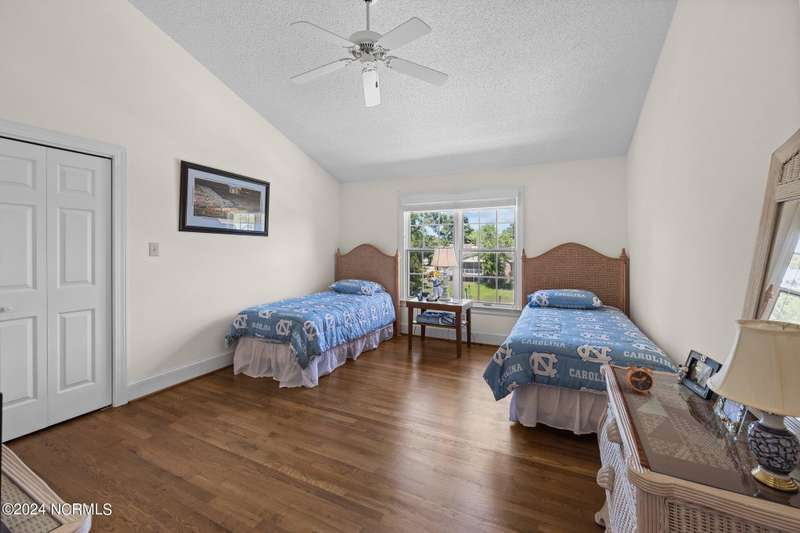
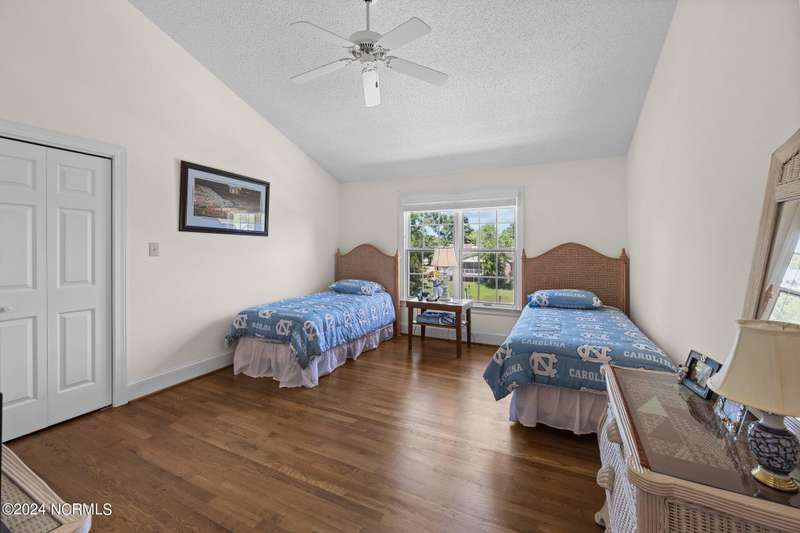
- alarm clock (639, 376)
